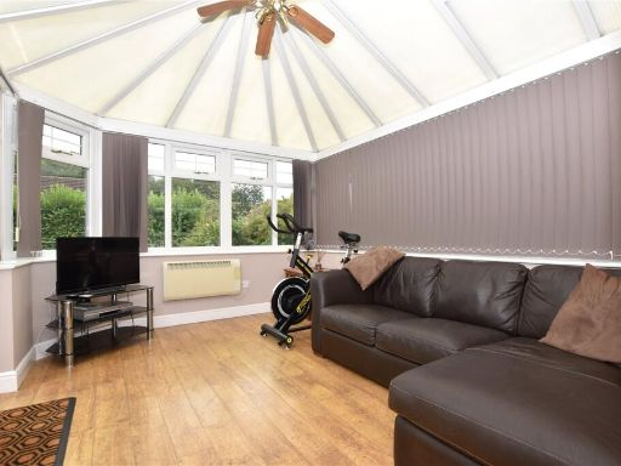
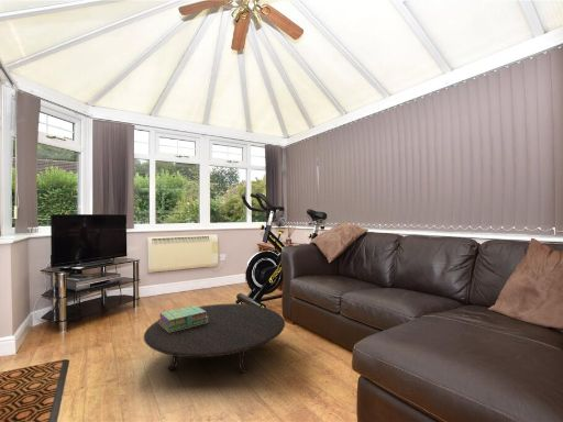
+ stack of books (183, 316)
+ table (218, 338)
